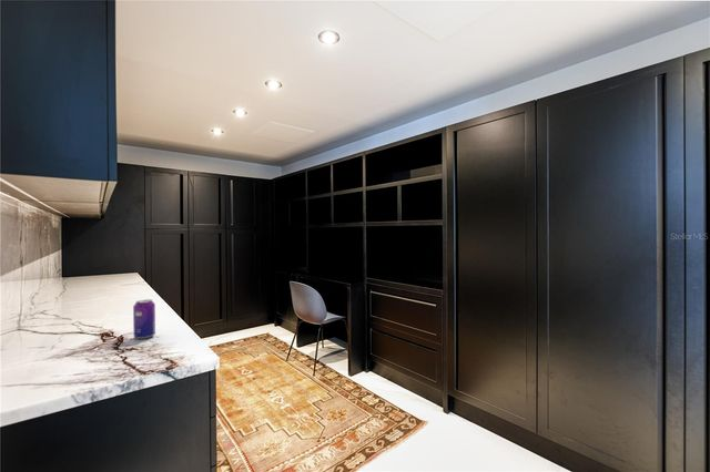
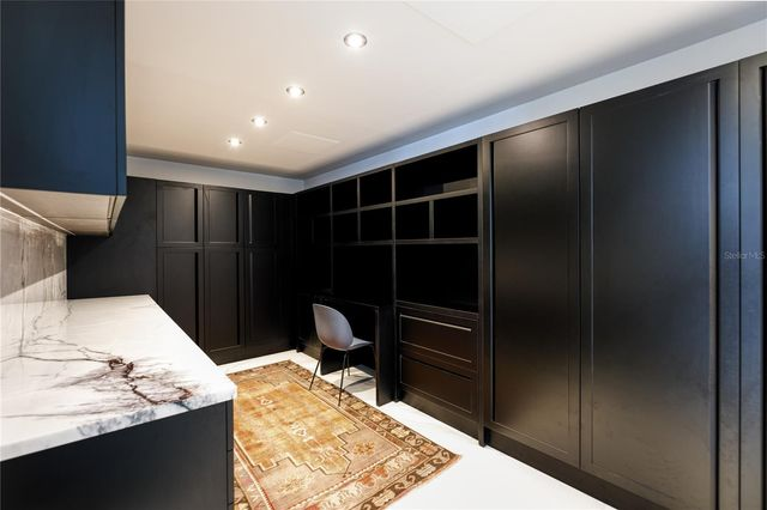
- beverage can (144, 318)
